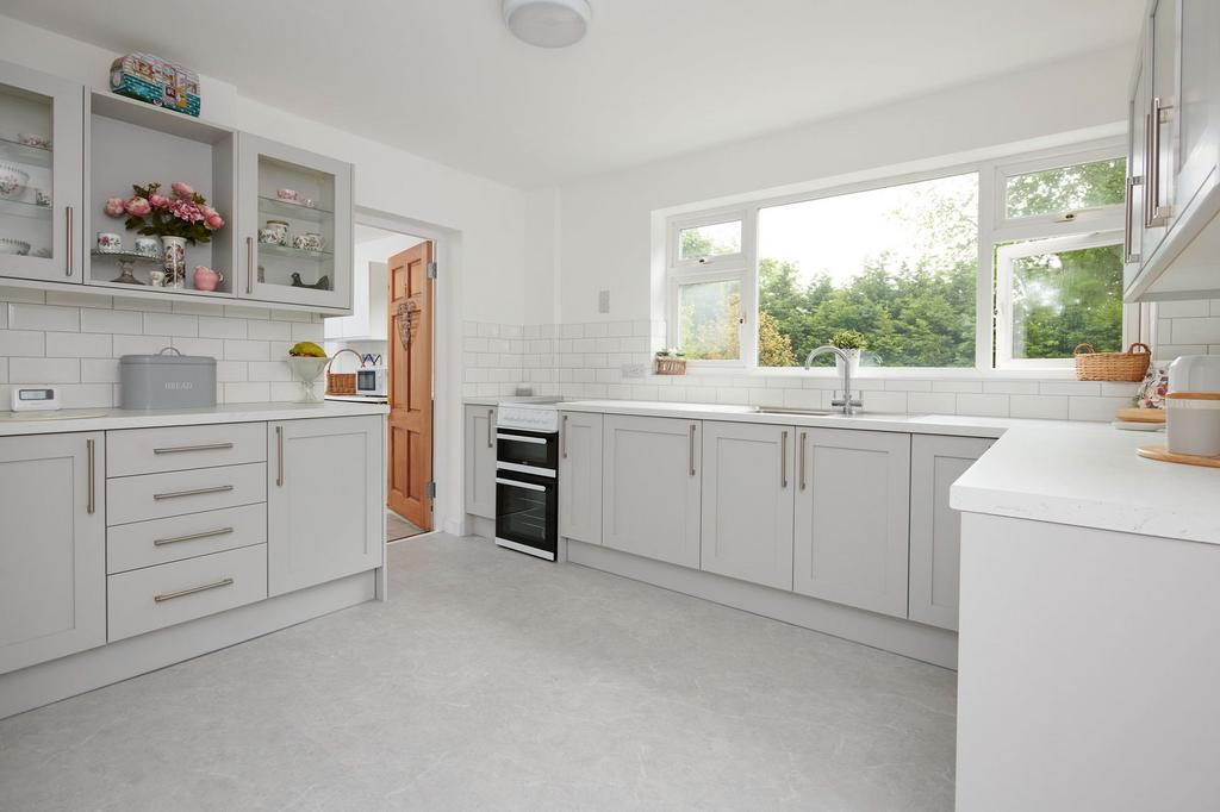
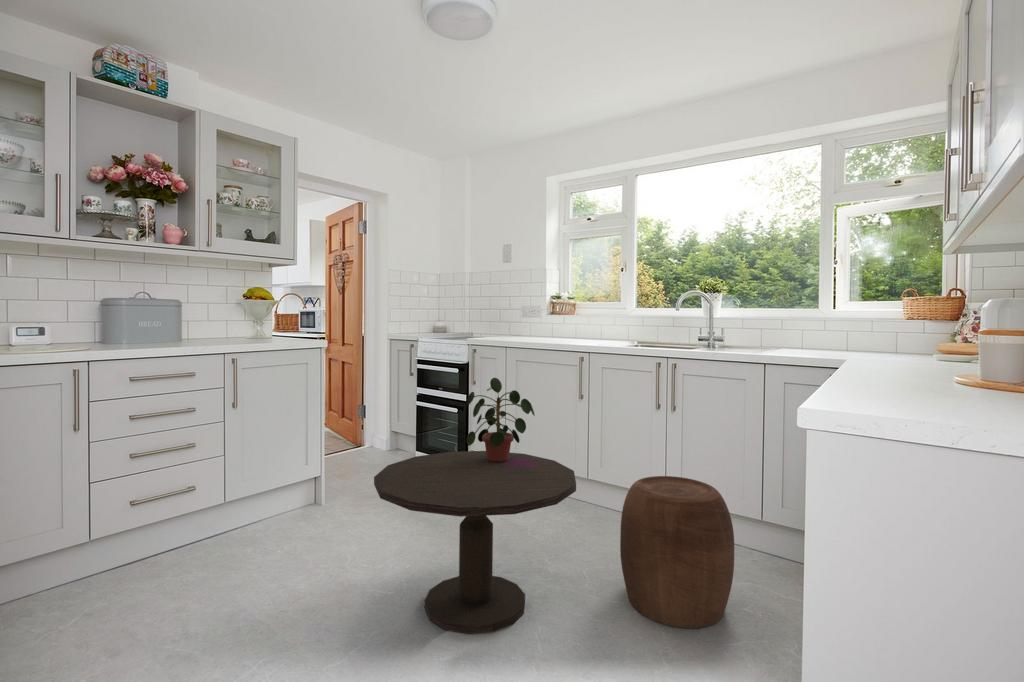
+ side table (476, 539)
+ potted plant (501, 417)
+ stool (675, 544)
